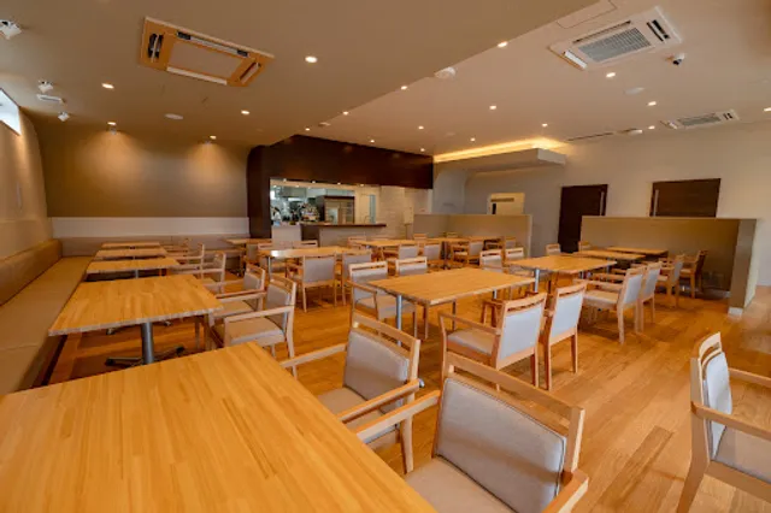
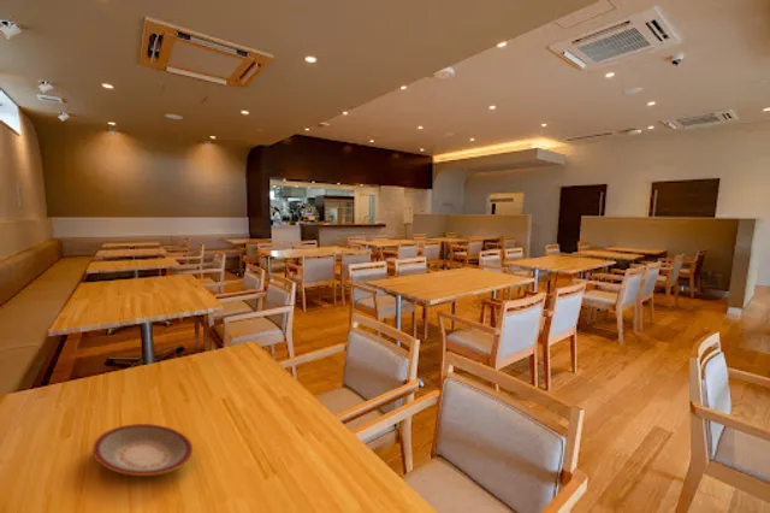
+ plate (143, 450)
